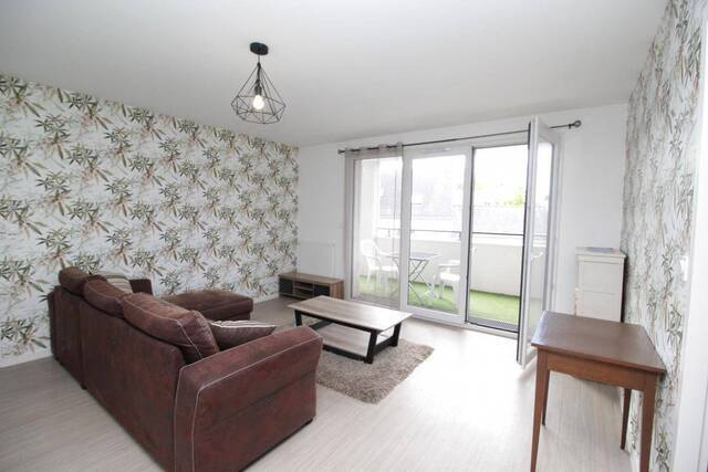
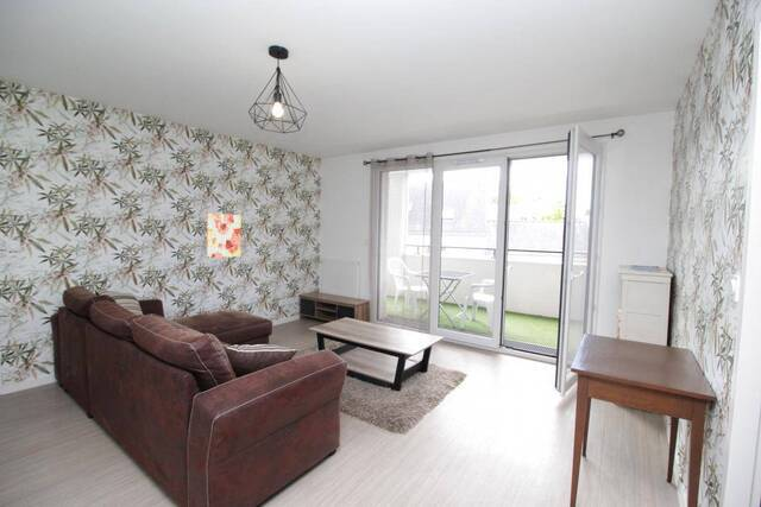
+ wall art (224, 235)
